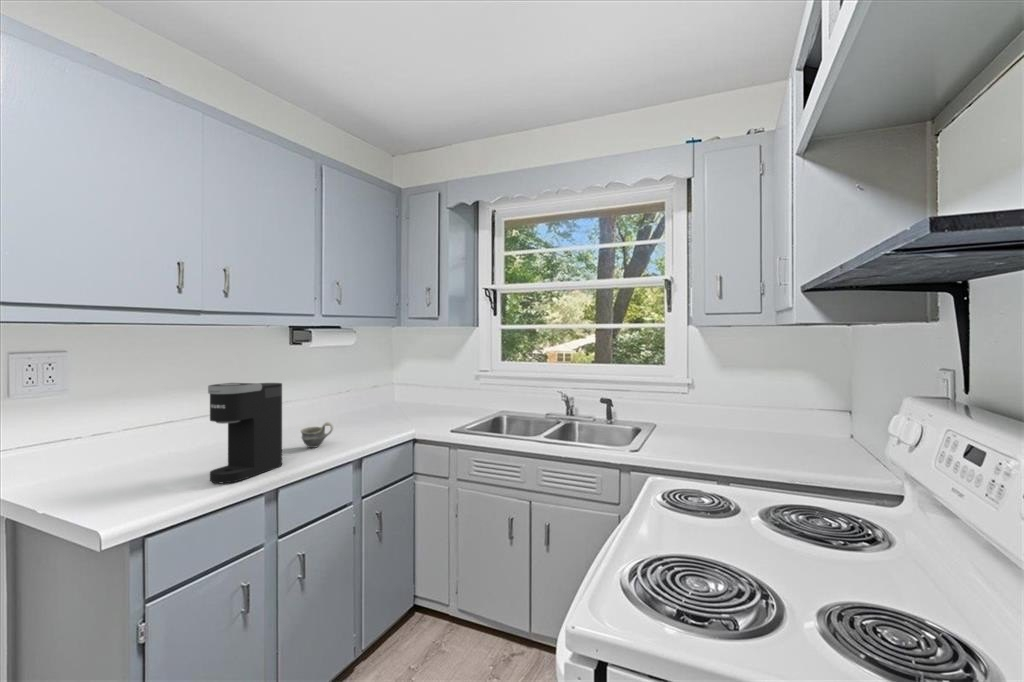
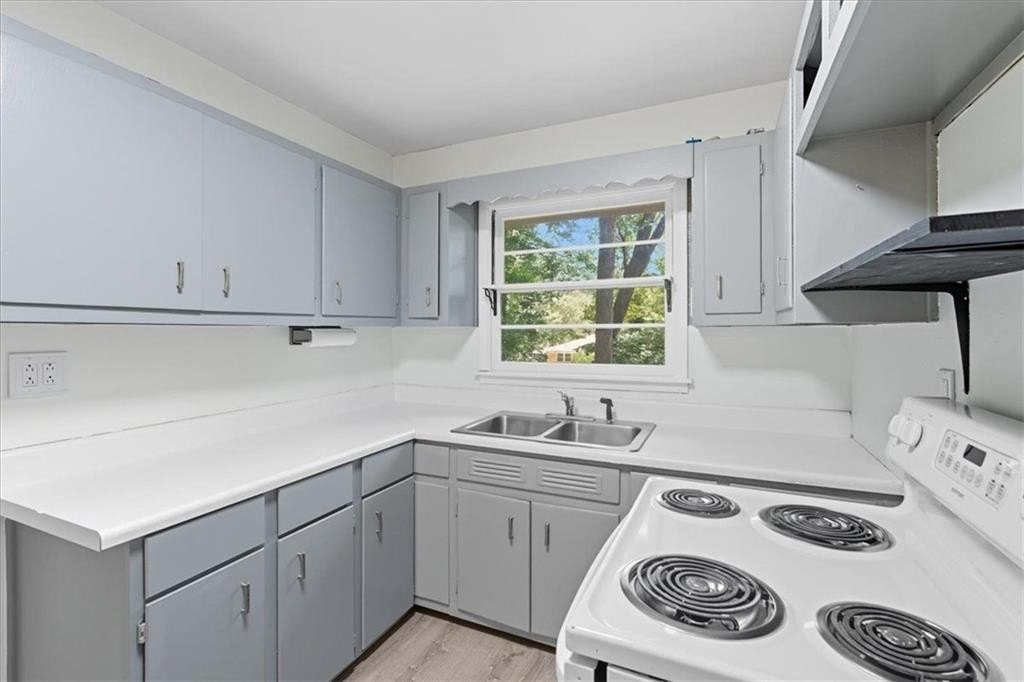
- cup (315, 434)
- coffee maker (247, 427)
